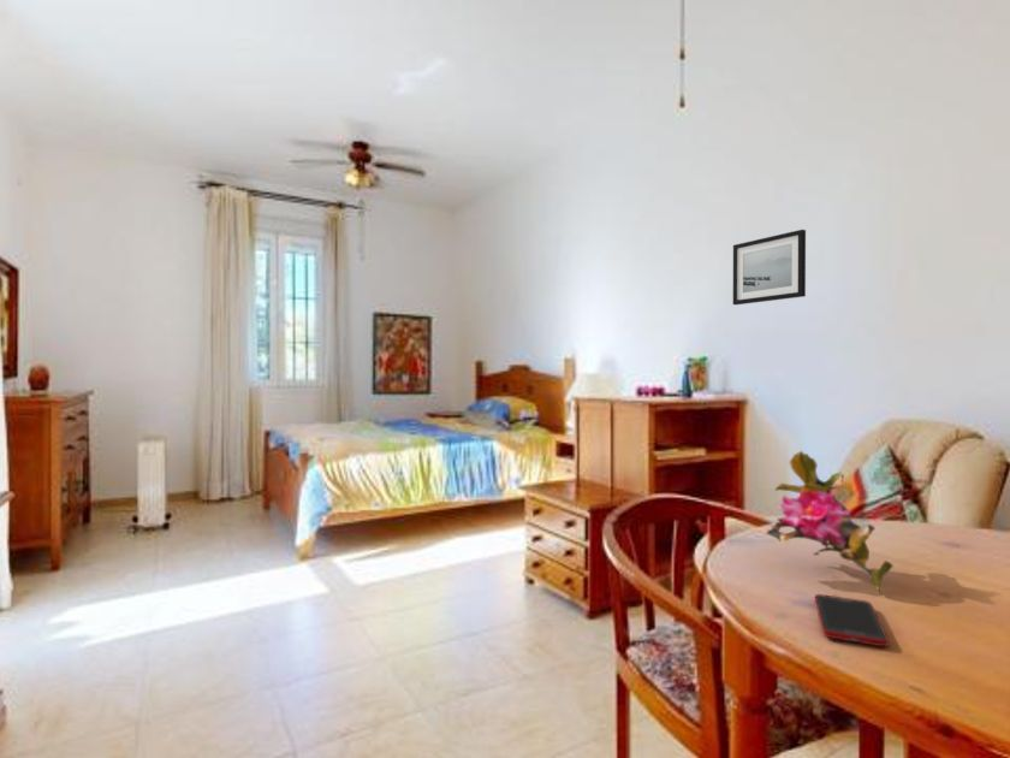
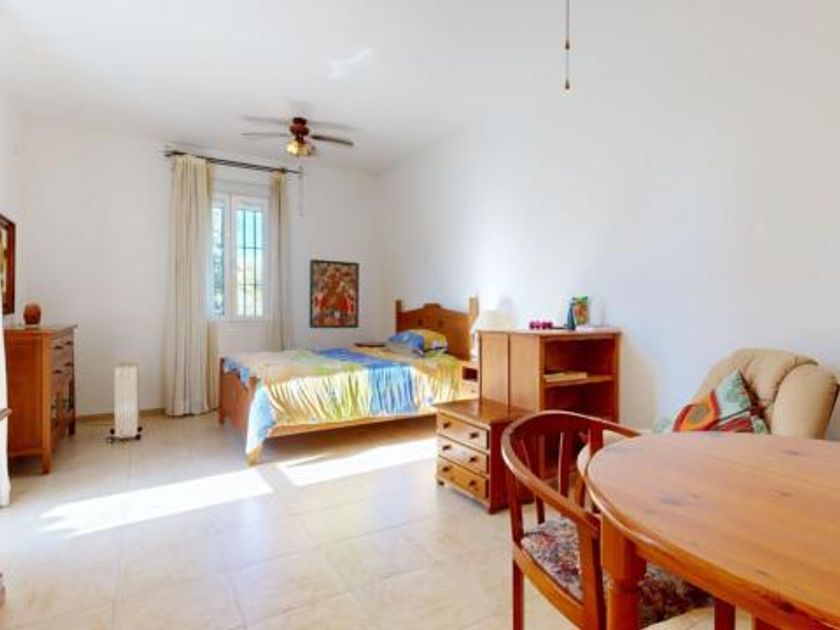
- flower (820, 509)
- wall art (767, 268)
- cell phone (848, 617)
